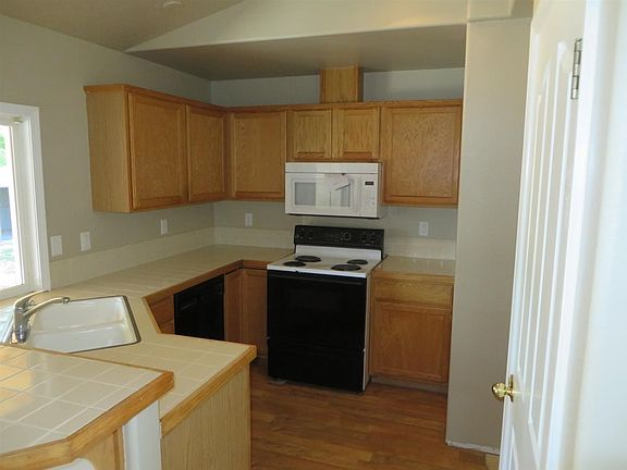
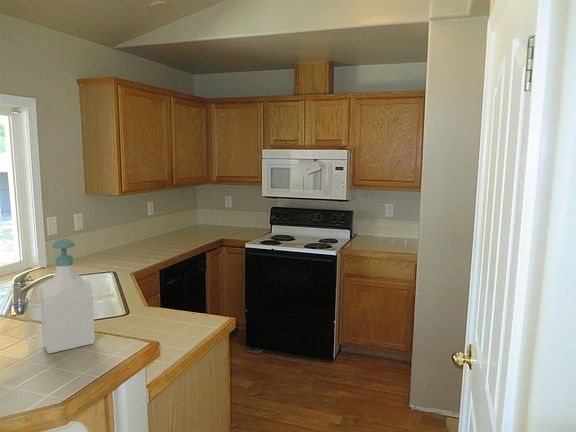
+ soap bottle (65, 291)
